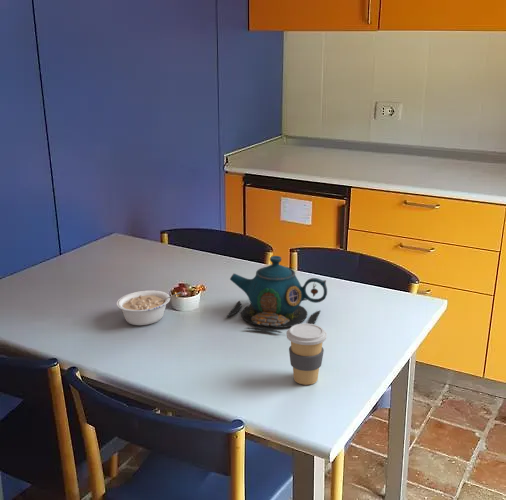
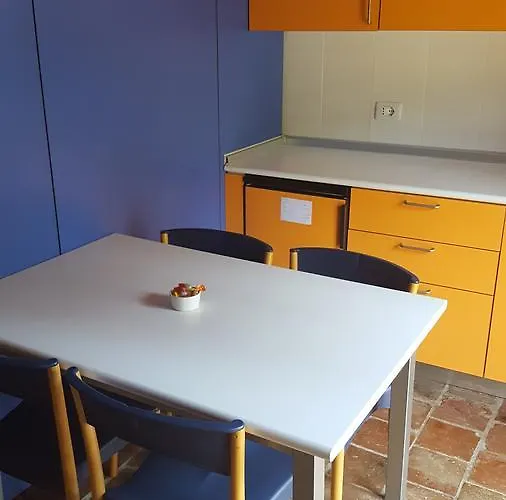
- legume (145, 306)
- teapot (276, 286)
- coffee cup (306, 354)
